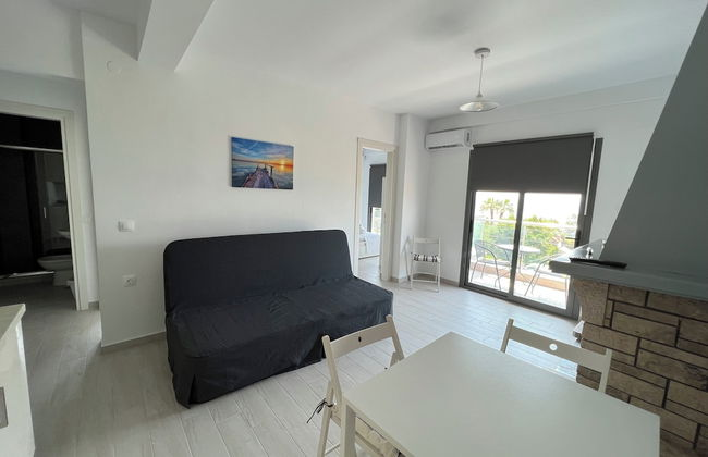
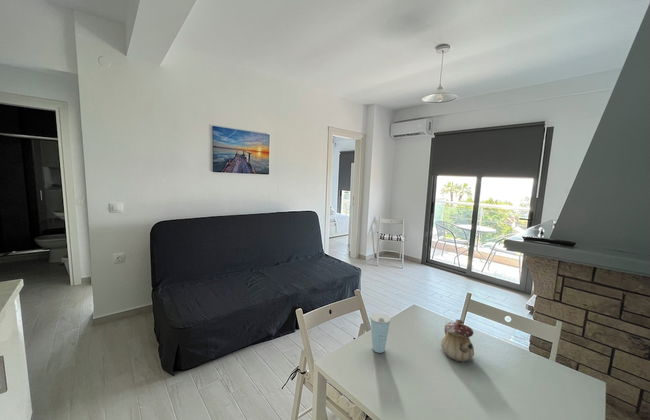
+ cup (379, 332)
+ teapot (456, 335)
